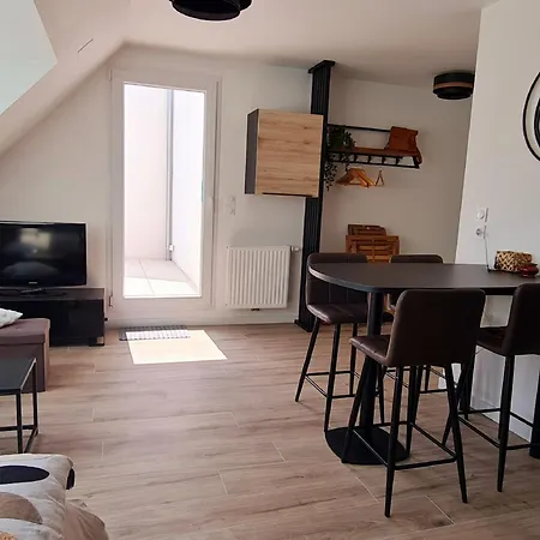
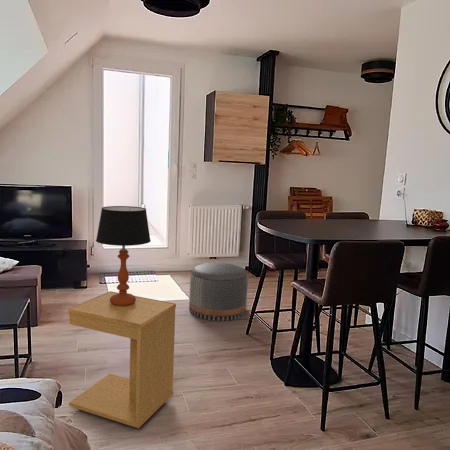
+ pouf (218, 287)
+ table lamp (123, 256)
+ side table (130, 356)
